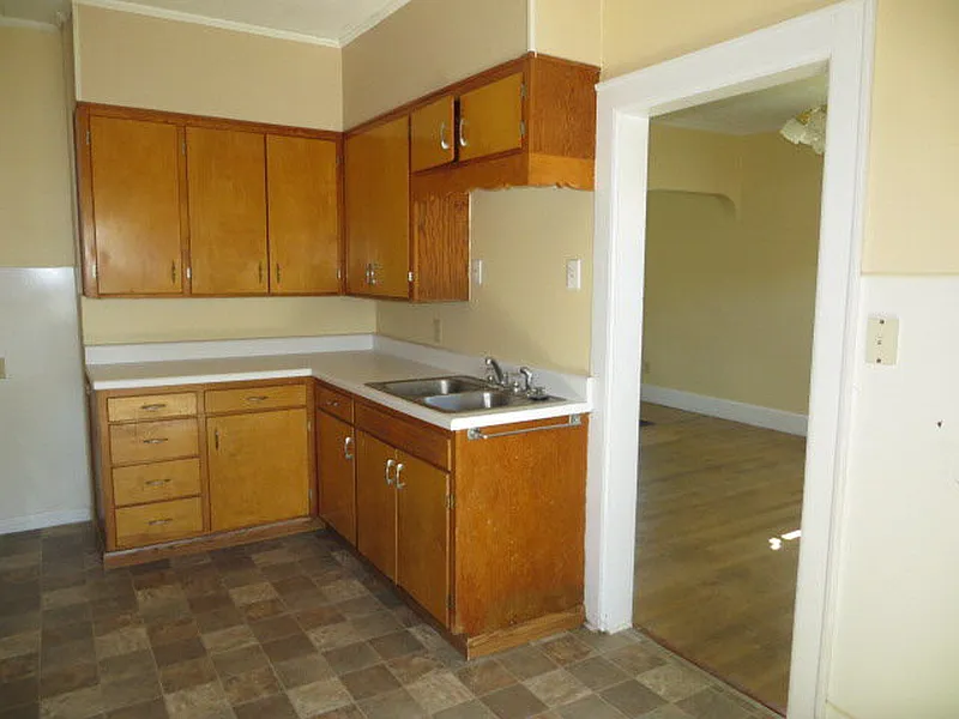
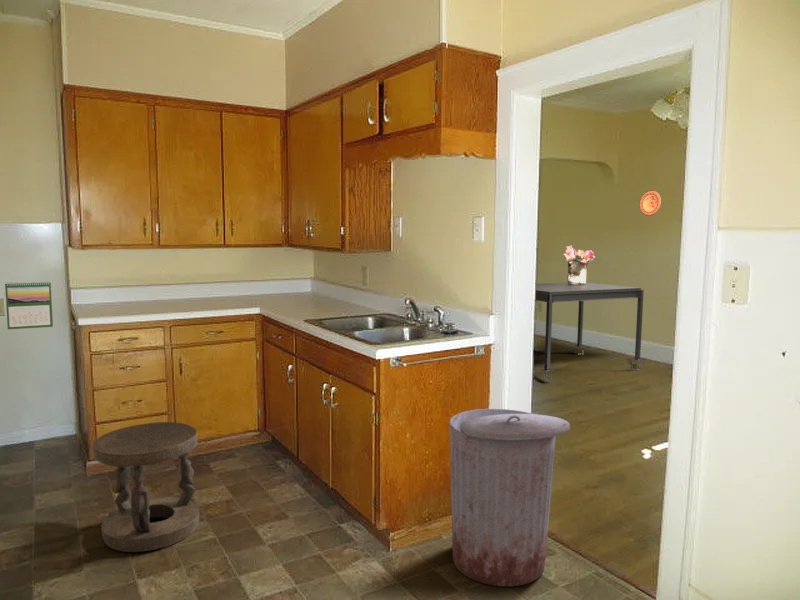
+ bouquet (579, 264)
+ decorative plate (650, 203)
+ trash can (506, 489)
+ stool (146, 487)
+ calendar (29, 304)
+ dining table (578, 327)
